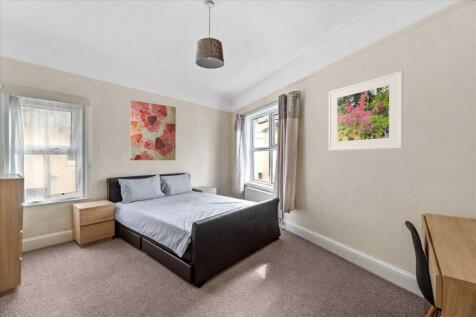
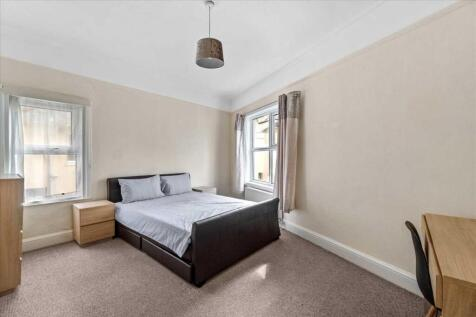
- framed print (360, 116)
- wall art (154, 132)
